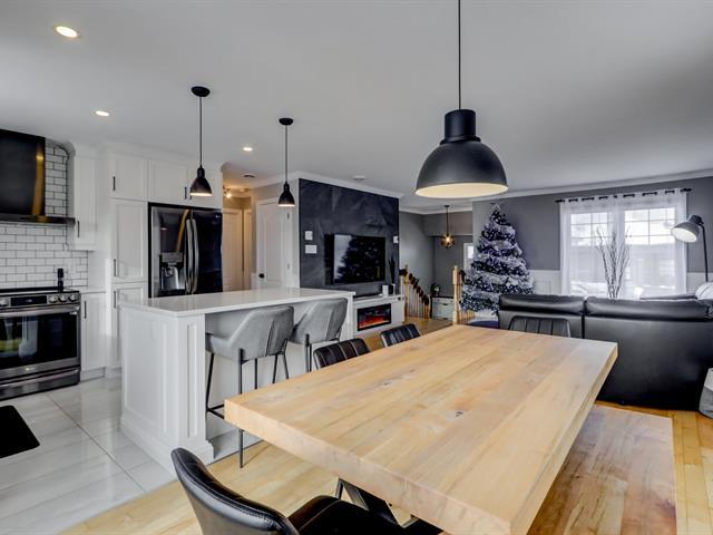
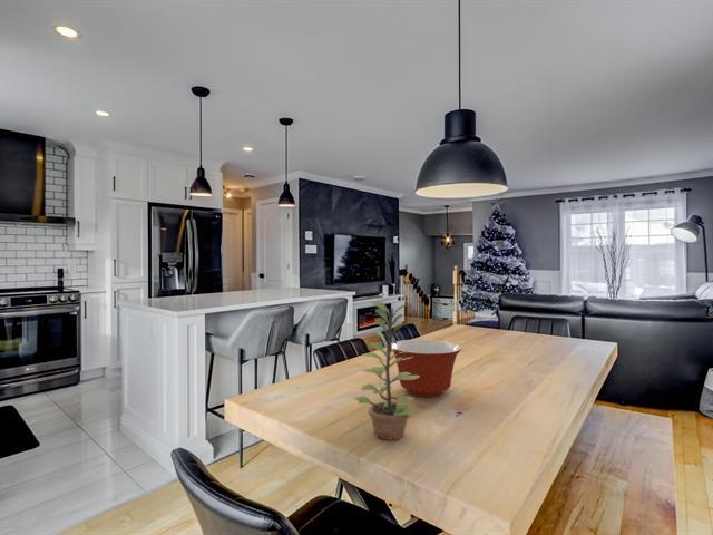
+ mixing bowl (424, 368)
+ plant (384, 367)
